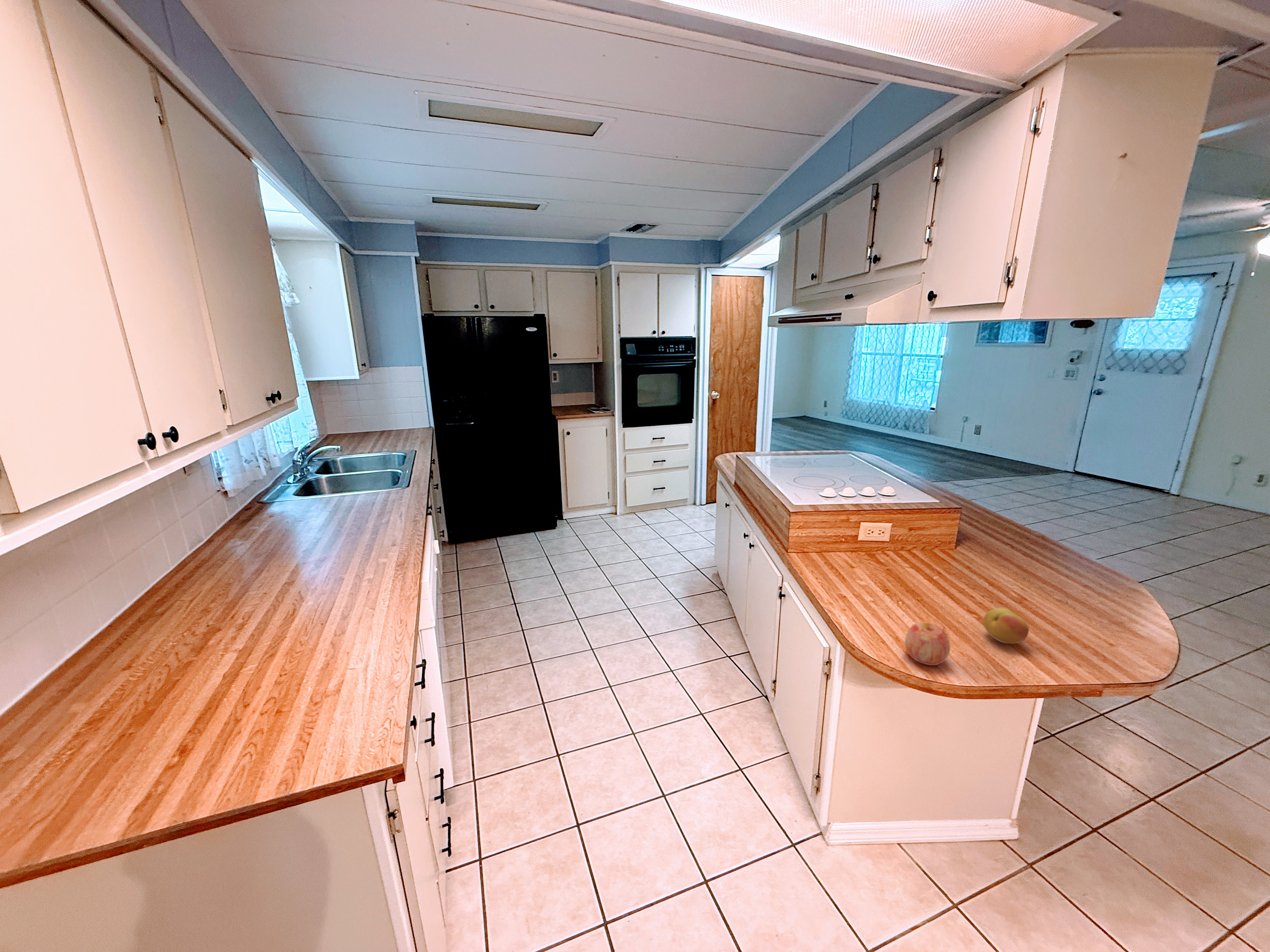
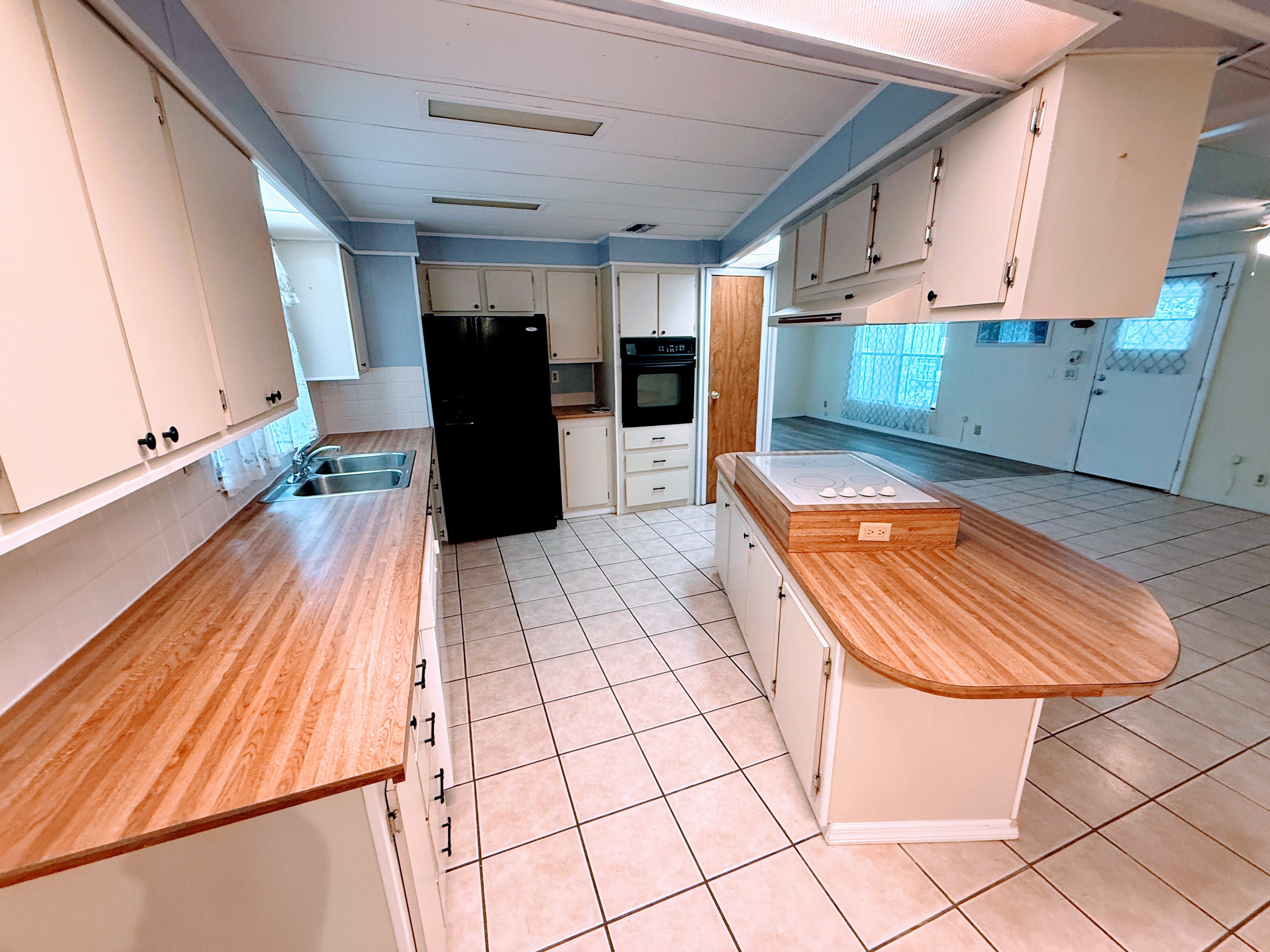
- fruit (1005, 626)
- apple (927, 643)
